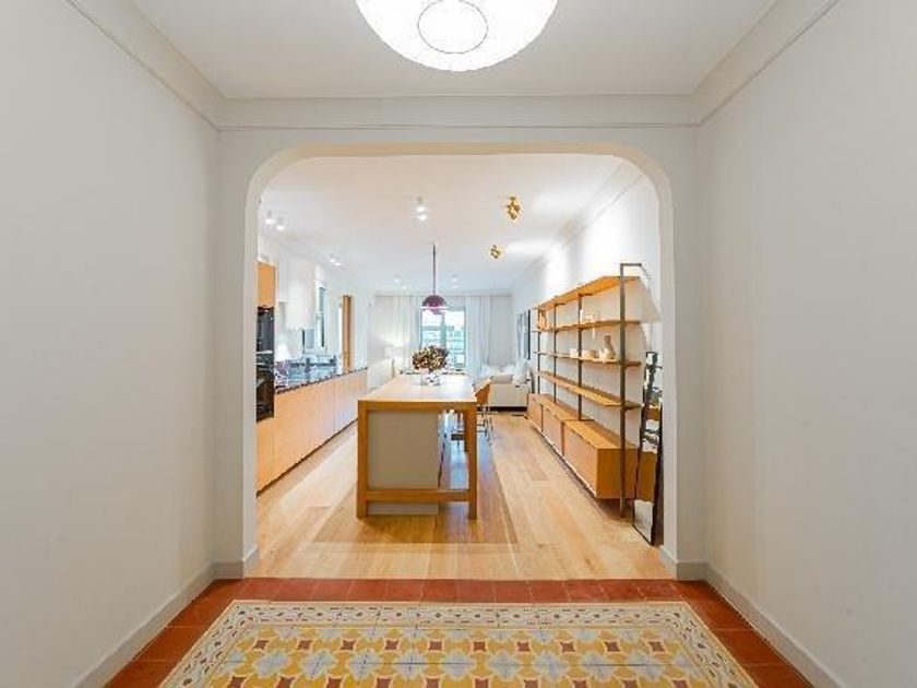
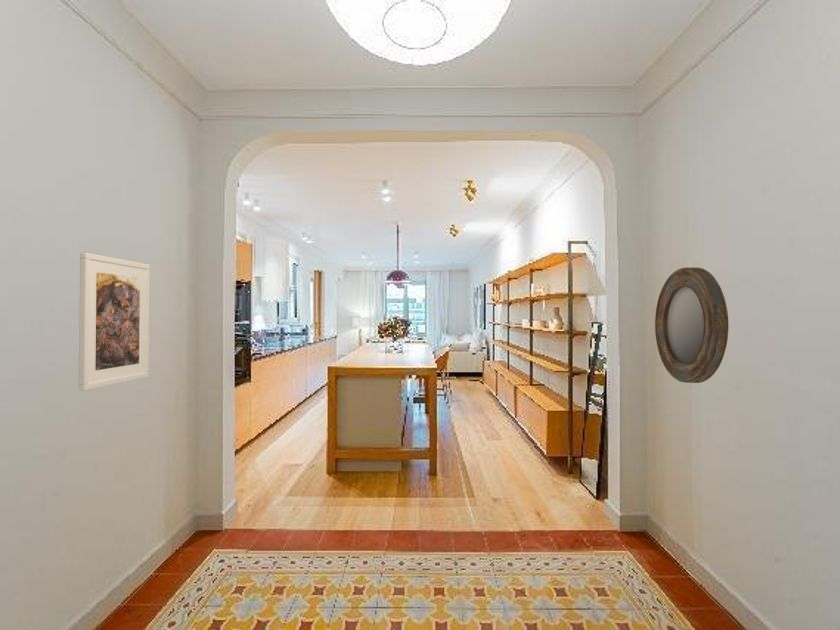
+ home mirror (687, 325)
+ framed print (117, 321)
